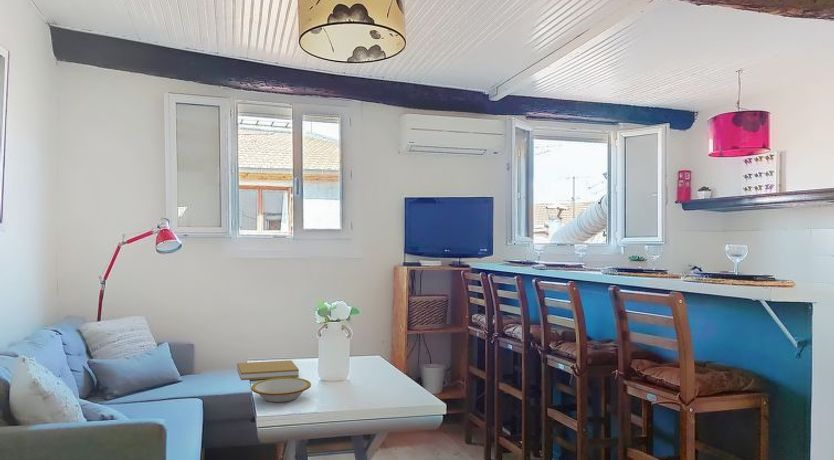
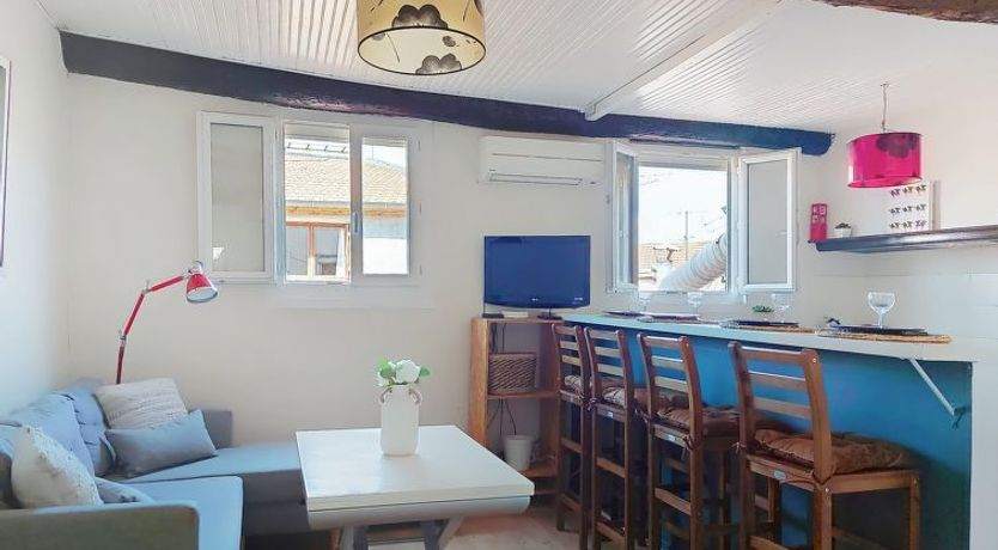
- book (267, 369)
- bowl (281, 391)
